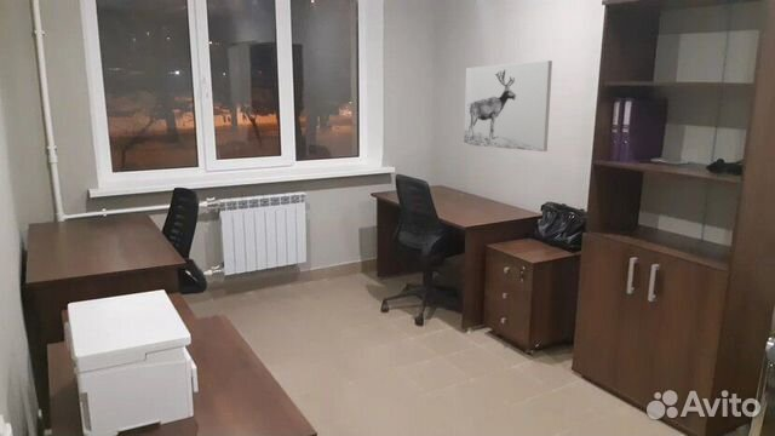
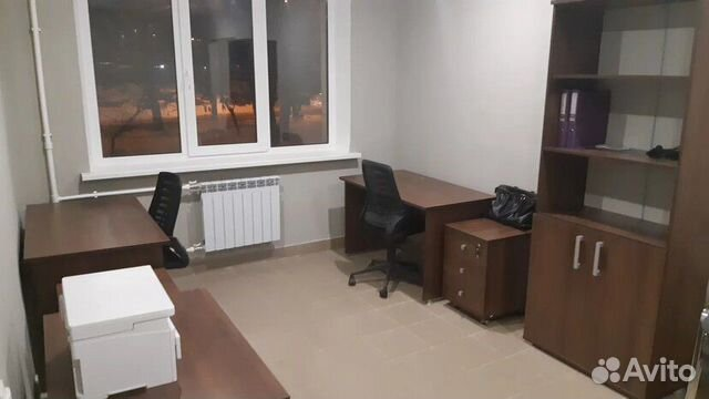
- wall art (503, 107)
